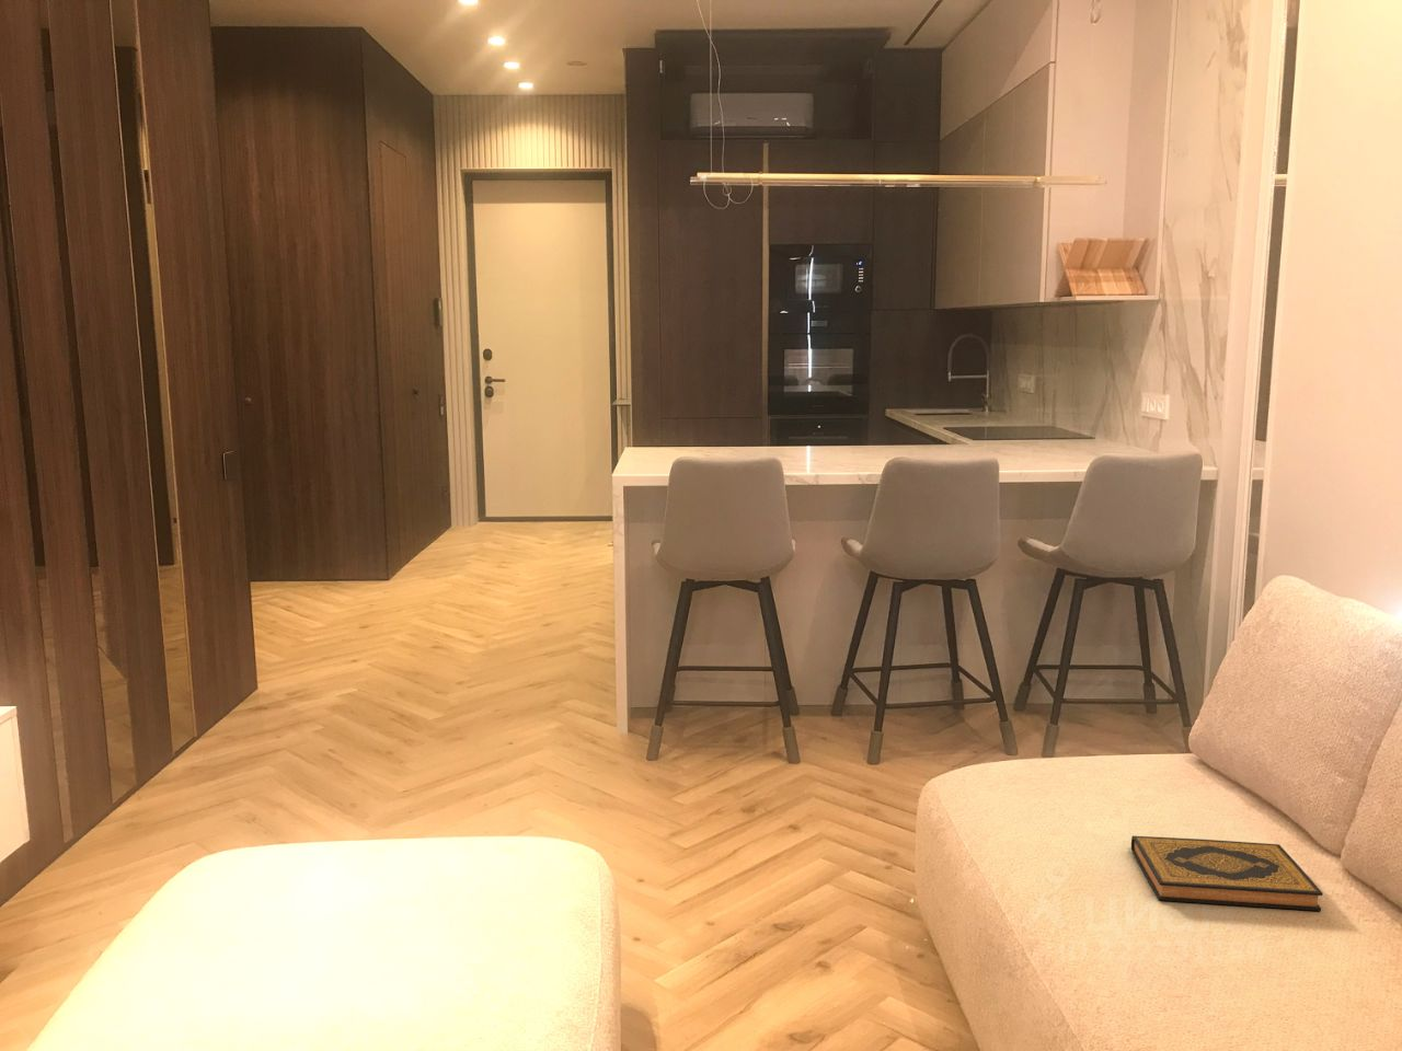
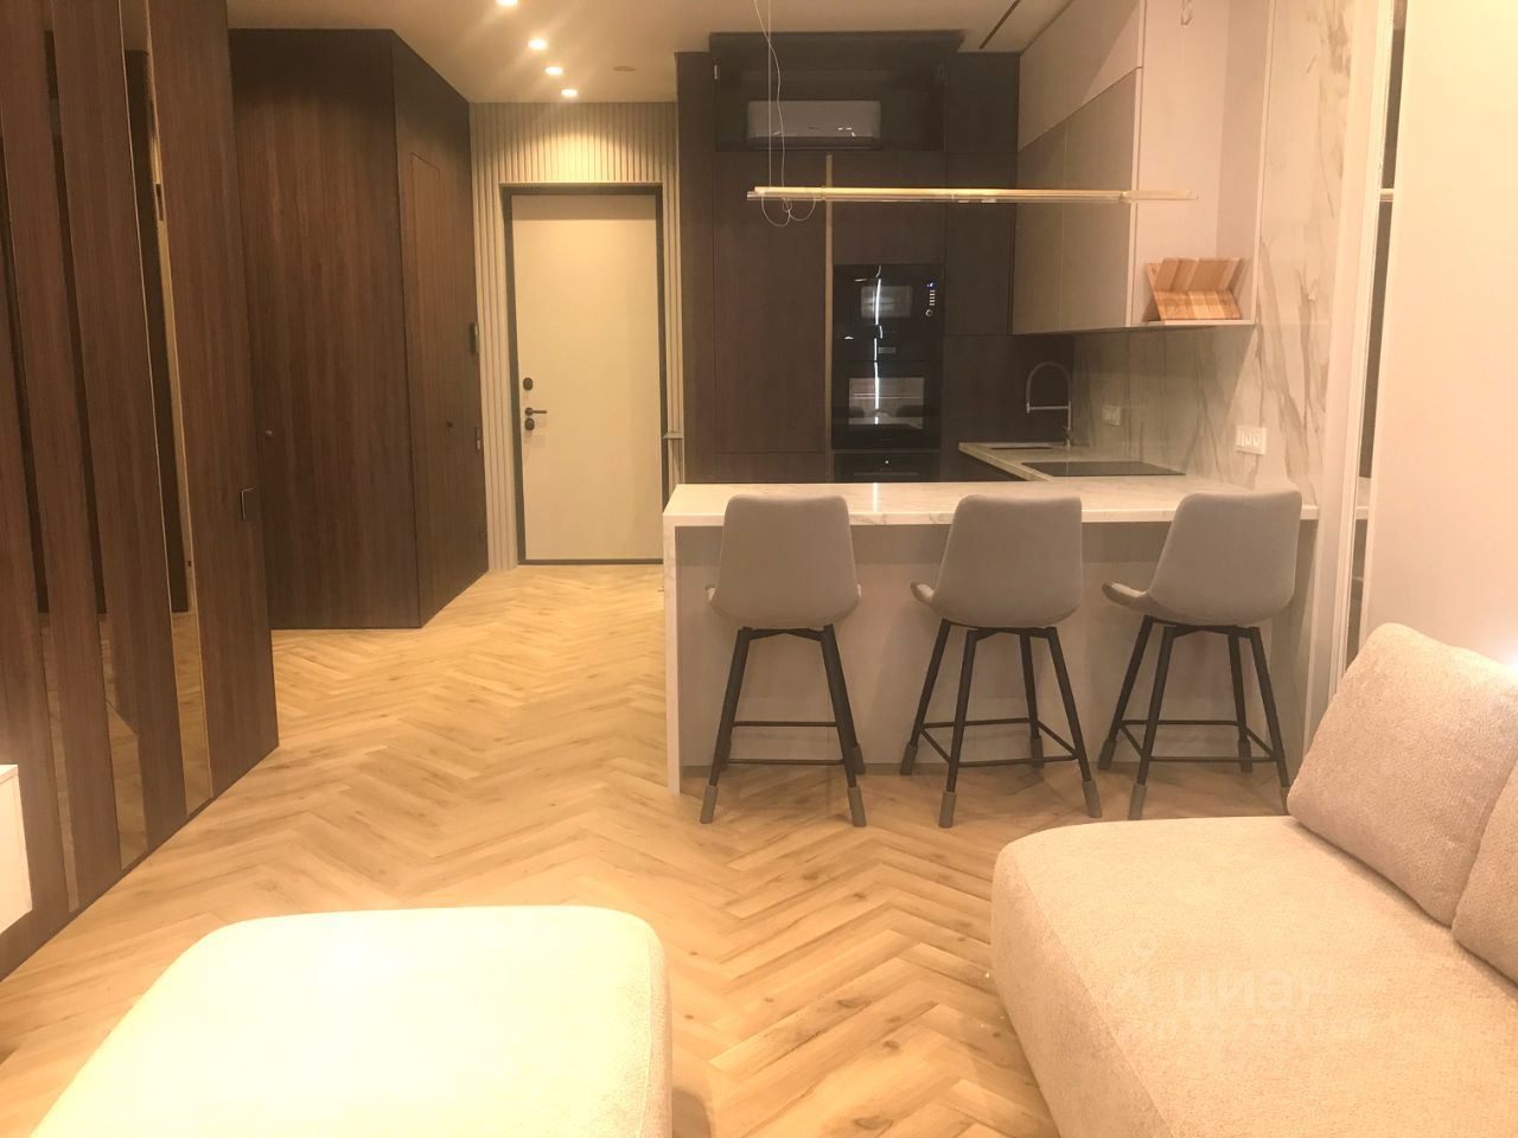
- hardback book (1220, 870)
